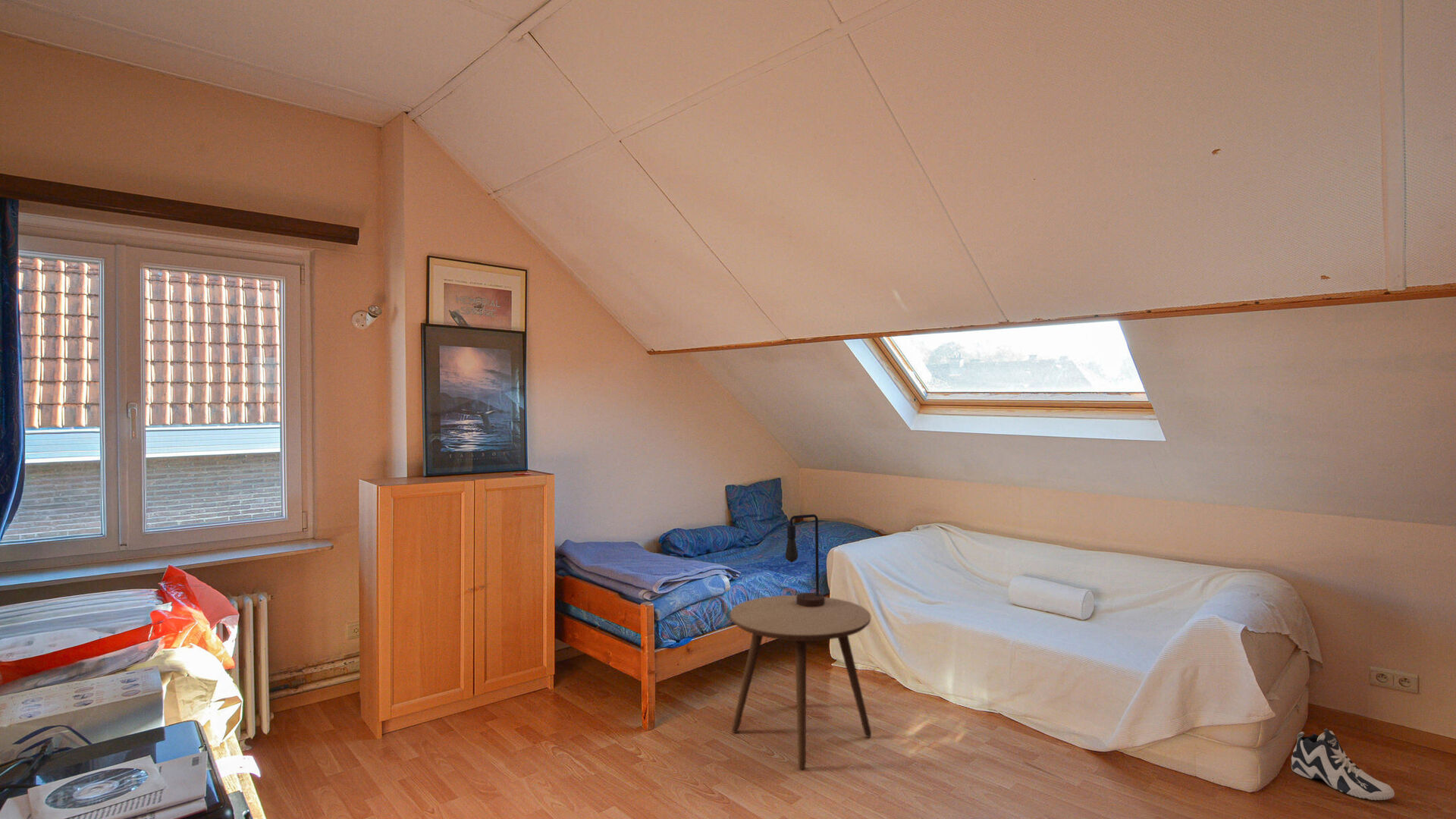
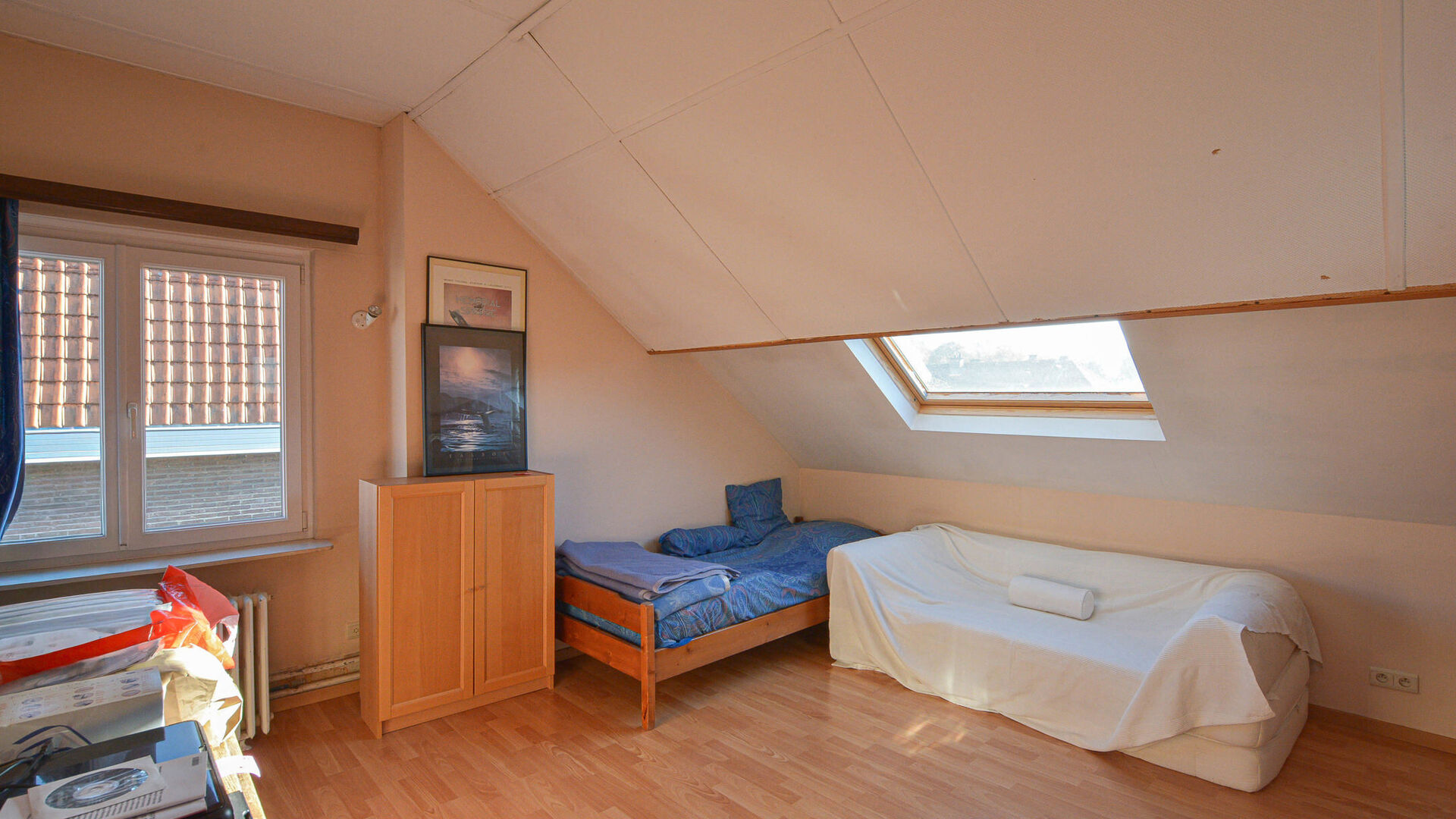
- sneaker (1340, 759)
- table lamp (798, 556)
- side table (800, 673)
